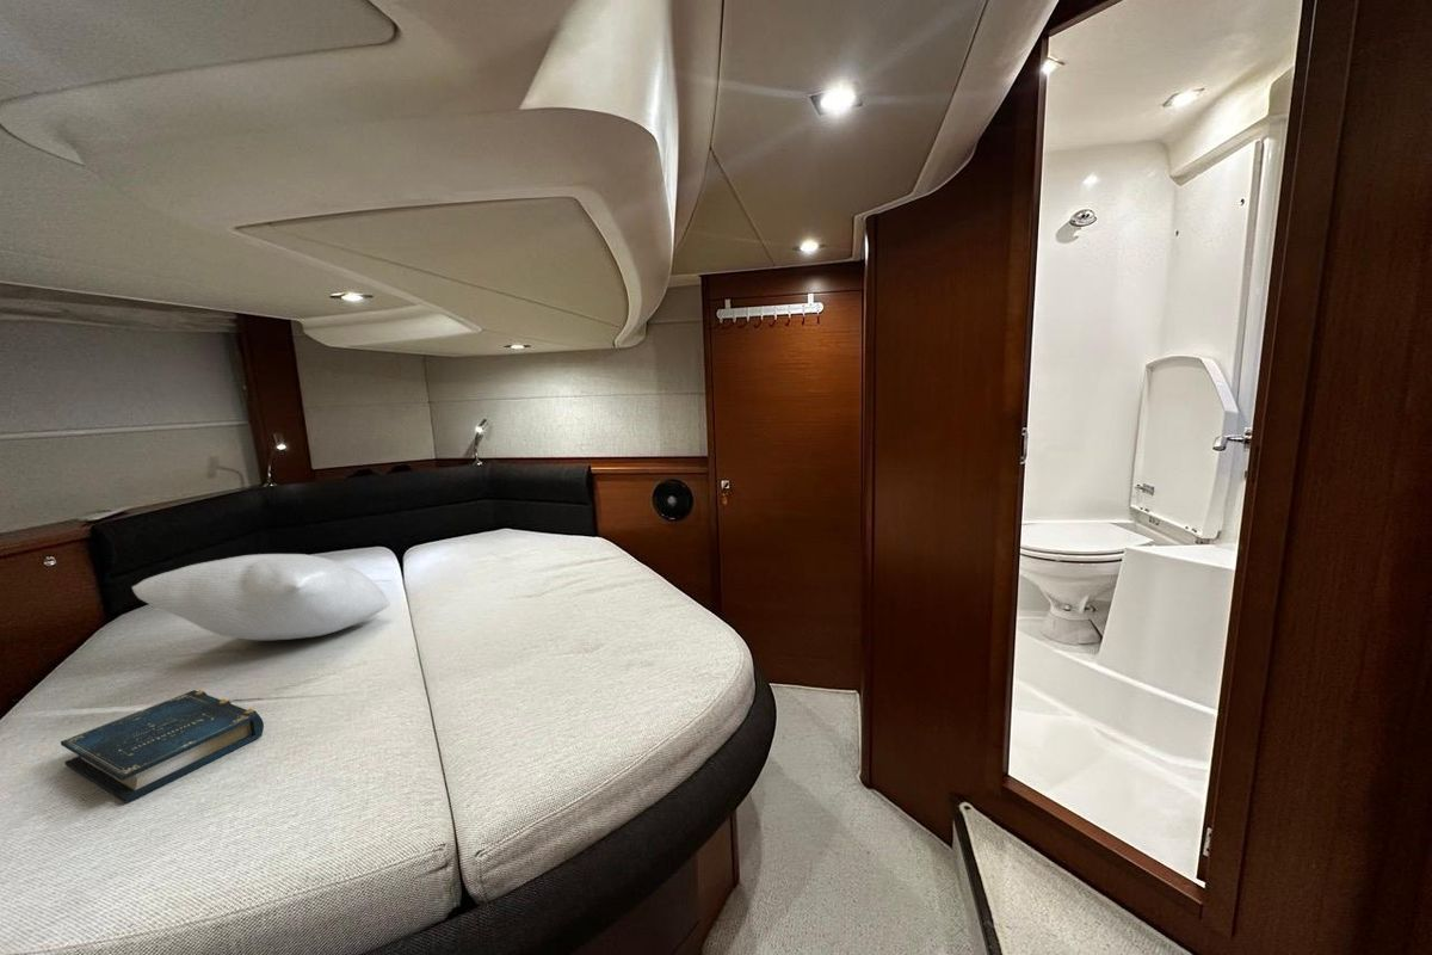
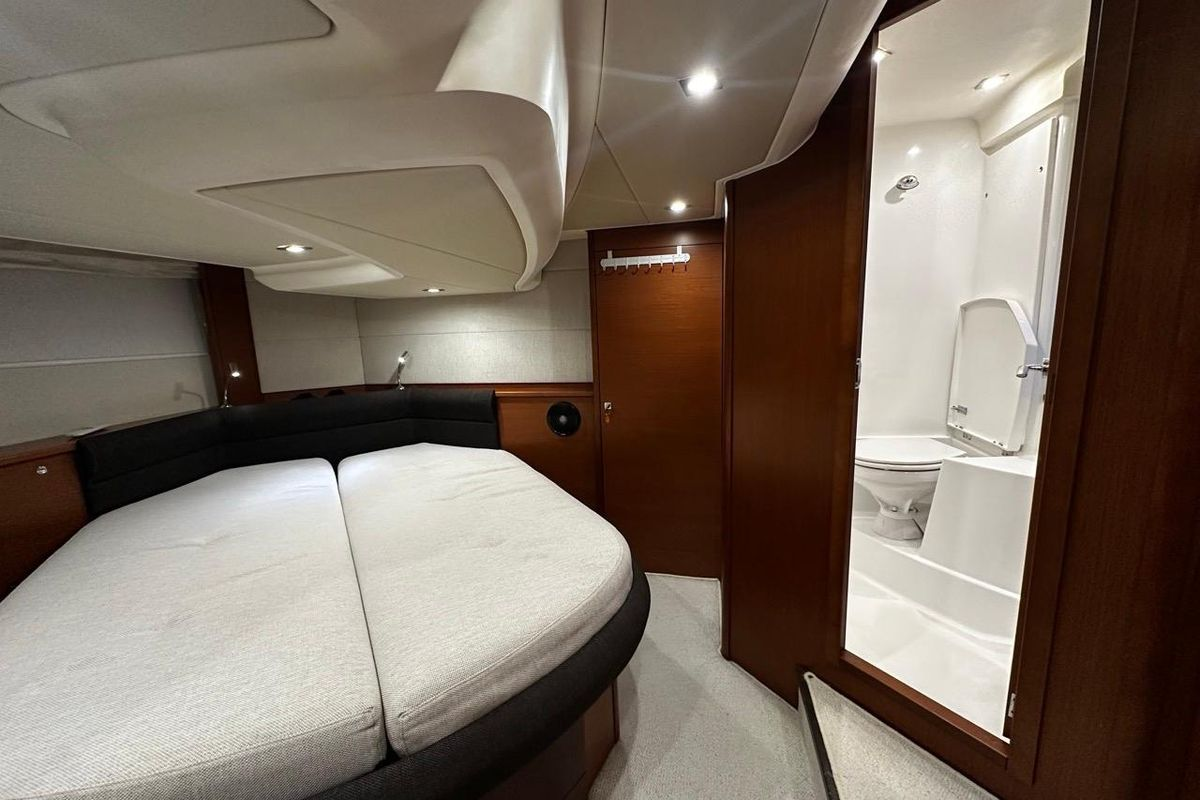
- pillow (282, 596)
- book (168, 737)
